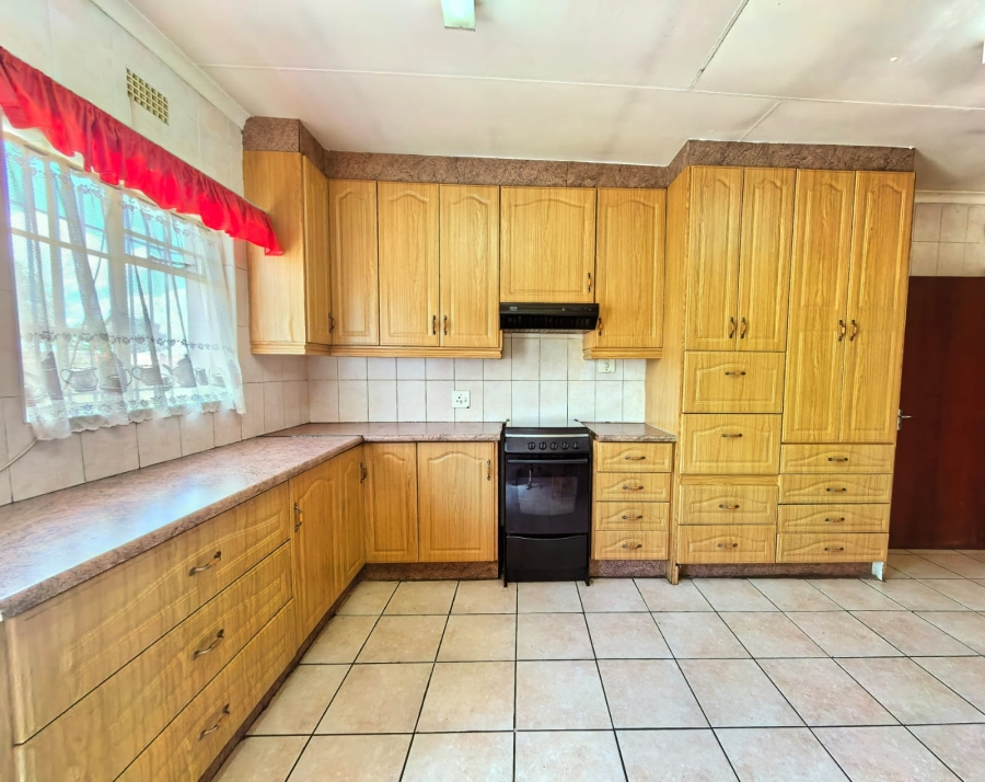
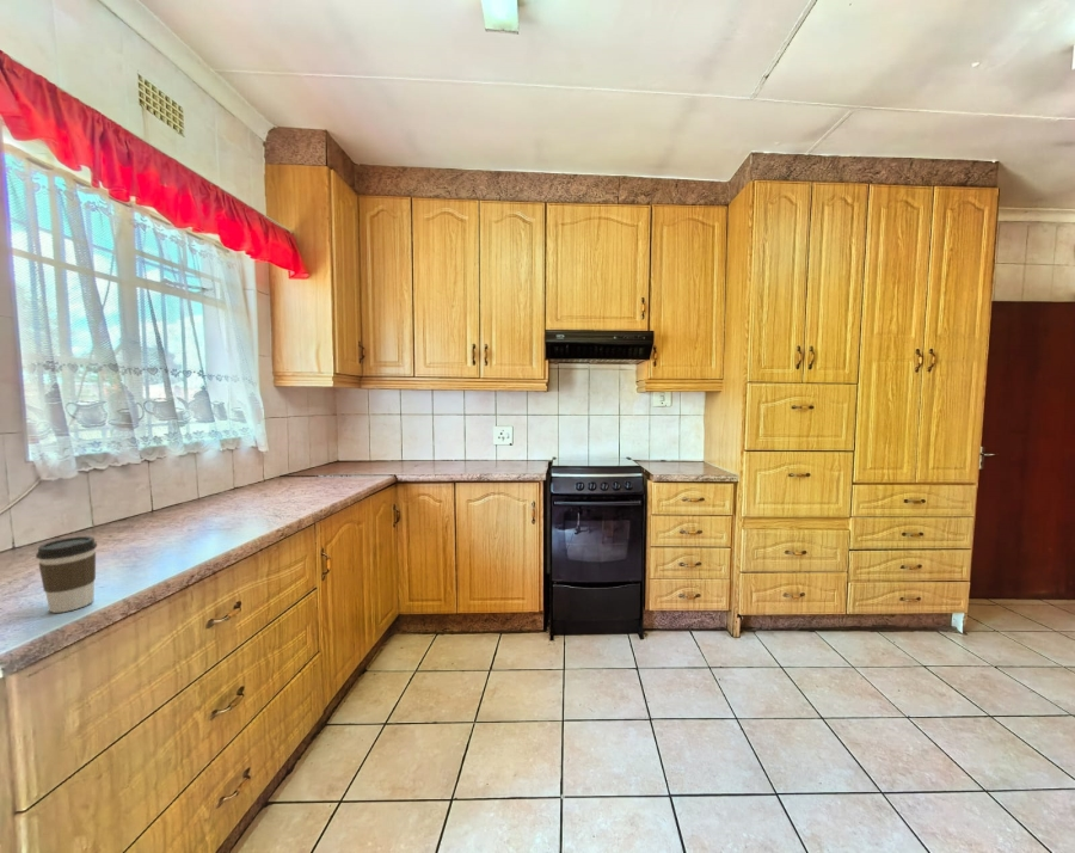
+ coffee cup (69, 573)
